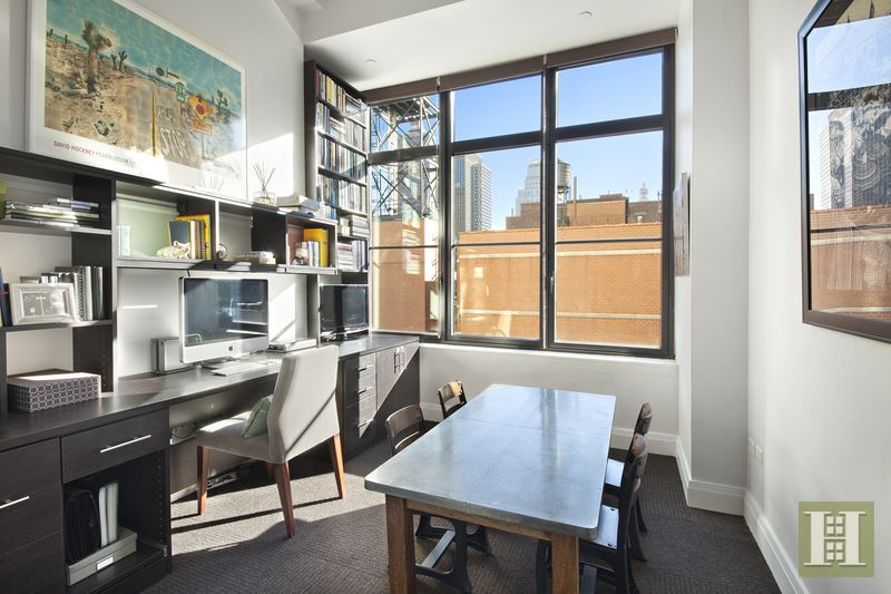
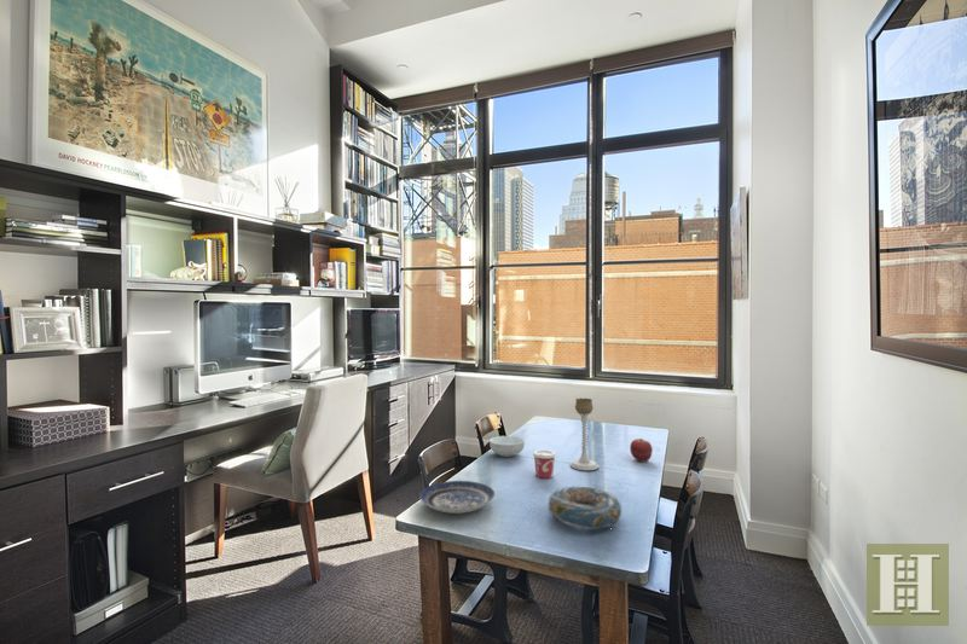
+ decorative bowl (584, 505)
+ cup (544, 463)
+ candle holder (584, 433)
+ plate (457, 498)
+ apple (641, 449)
+ cereal bowl (506, 447)
